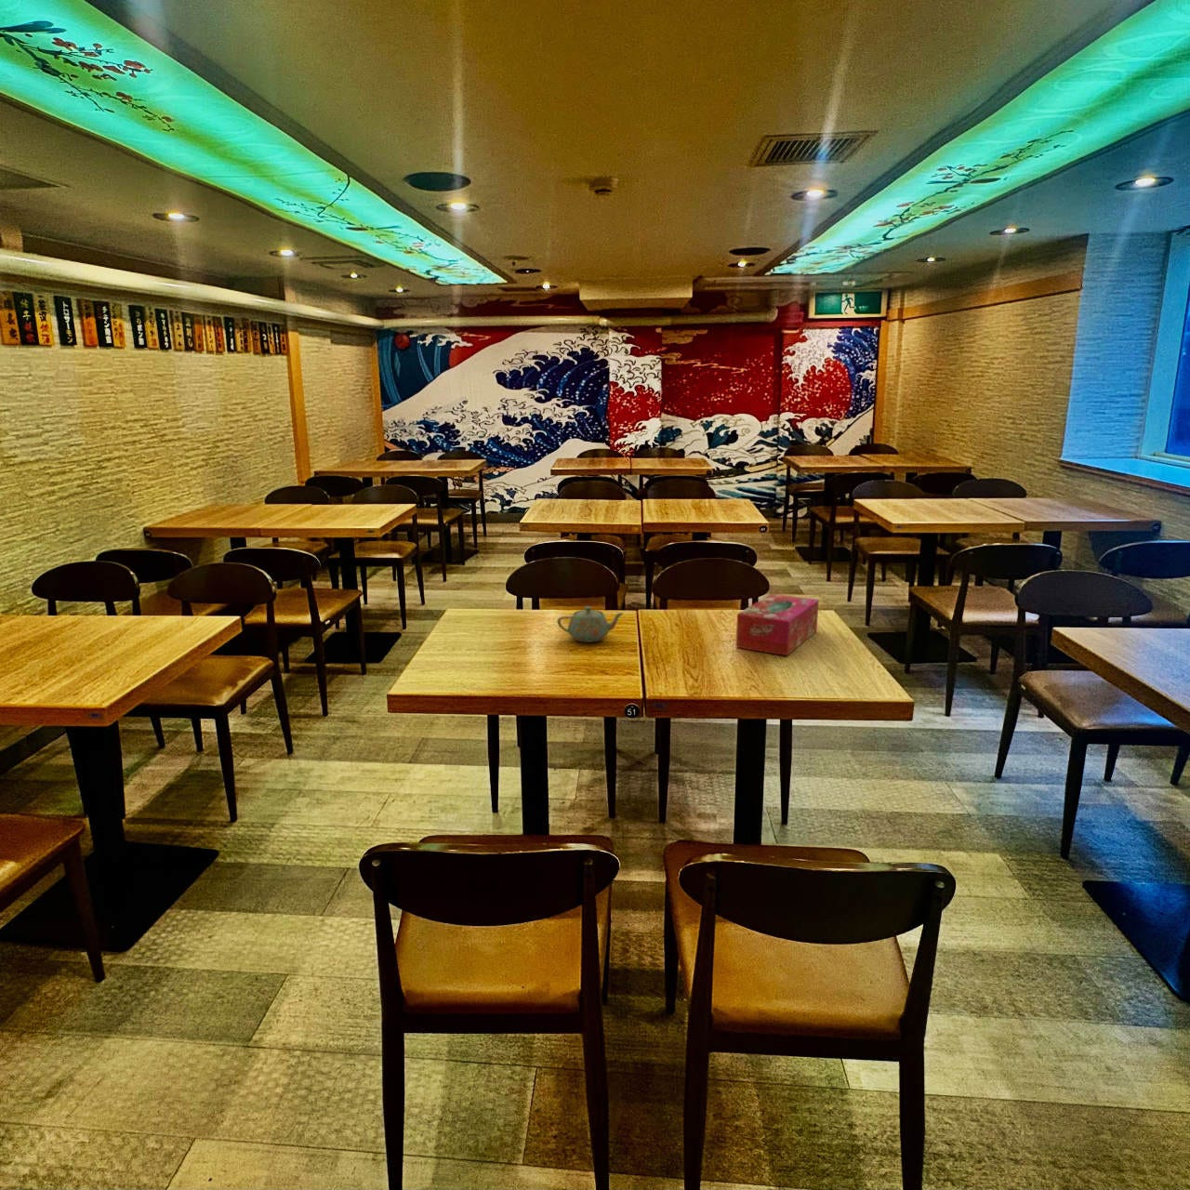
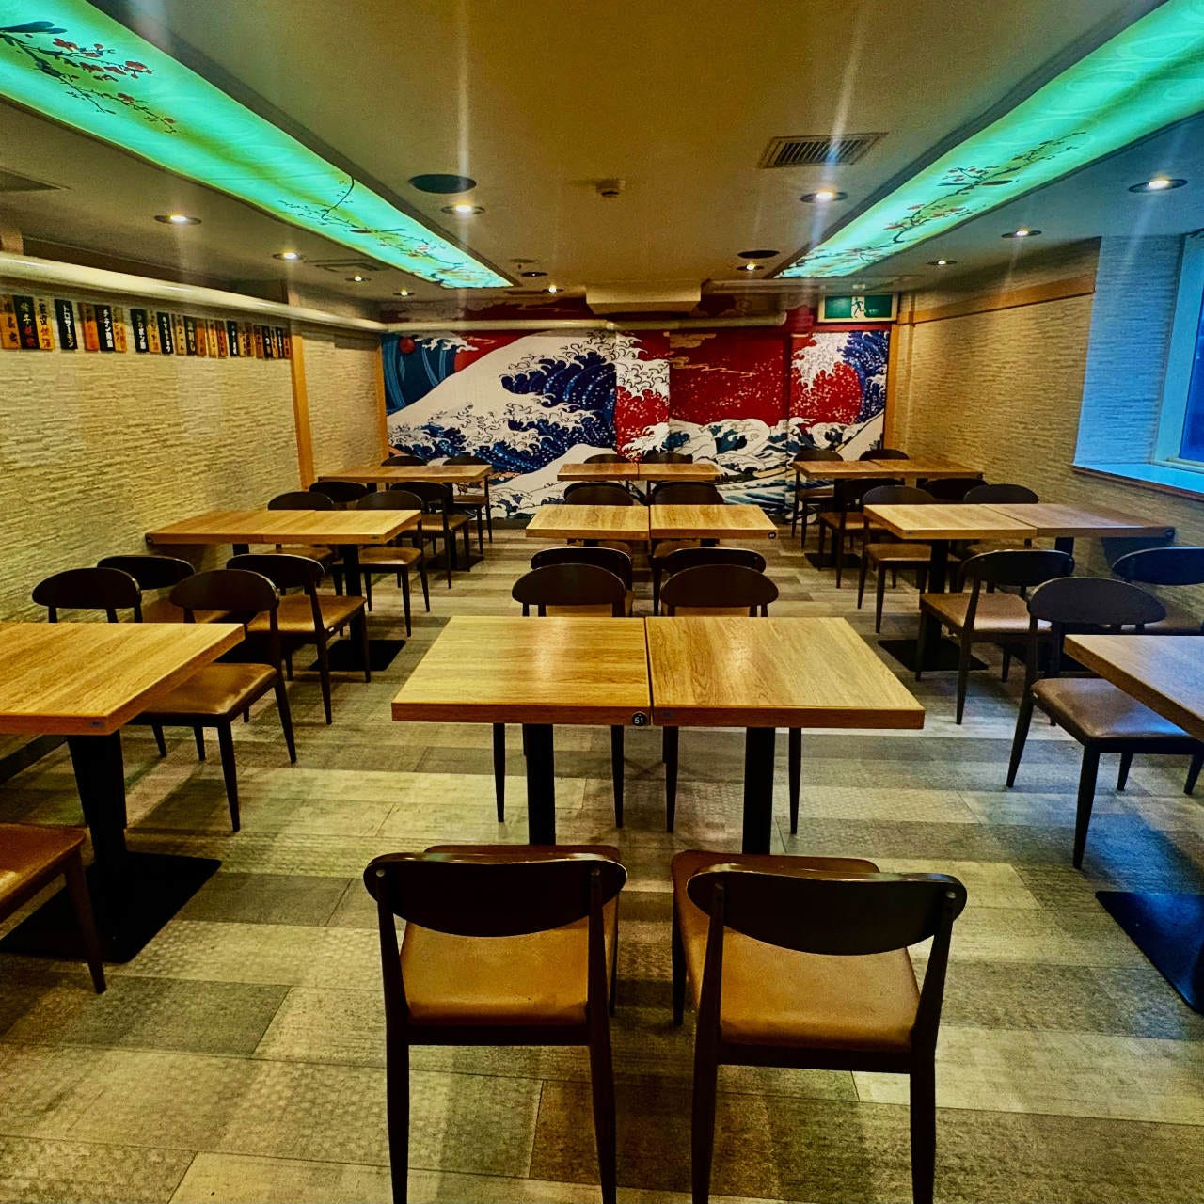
- tissue box (778, 622)
- teapot (591, 622)
